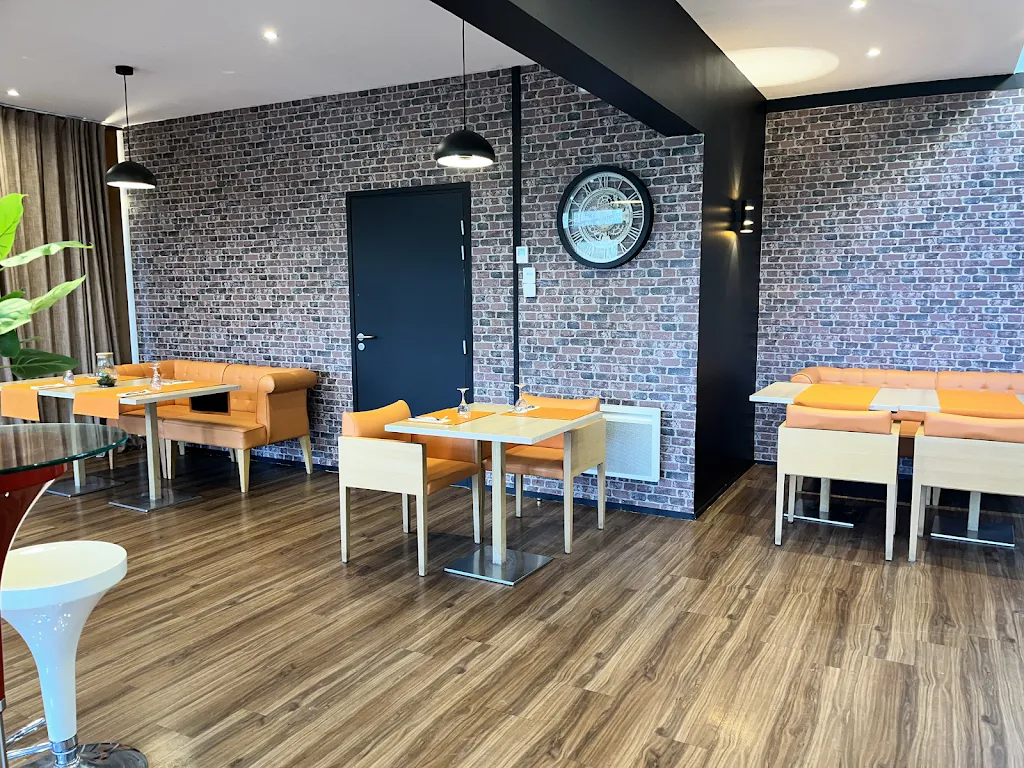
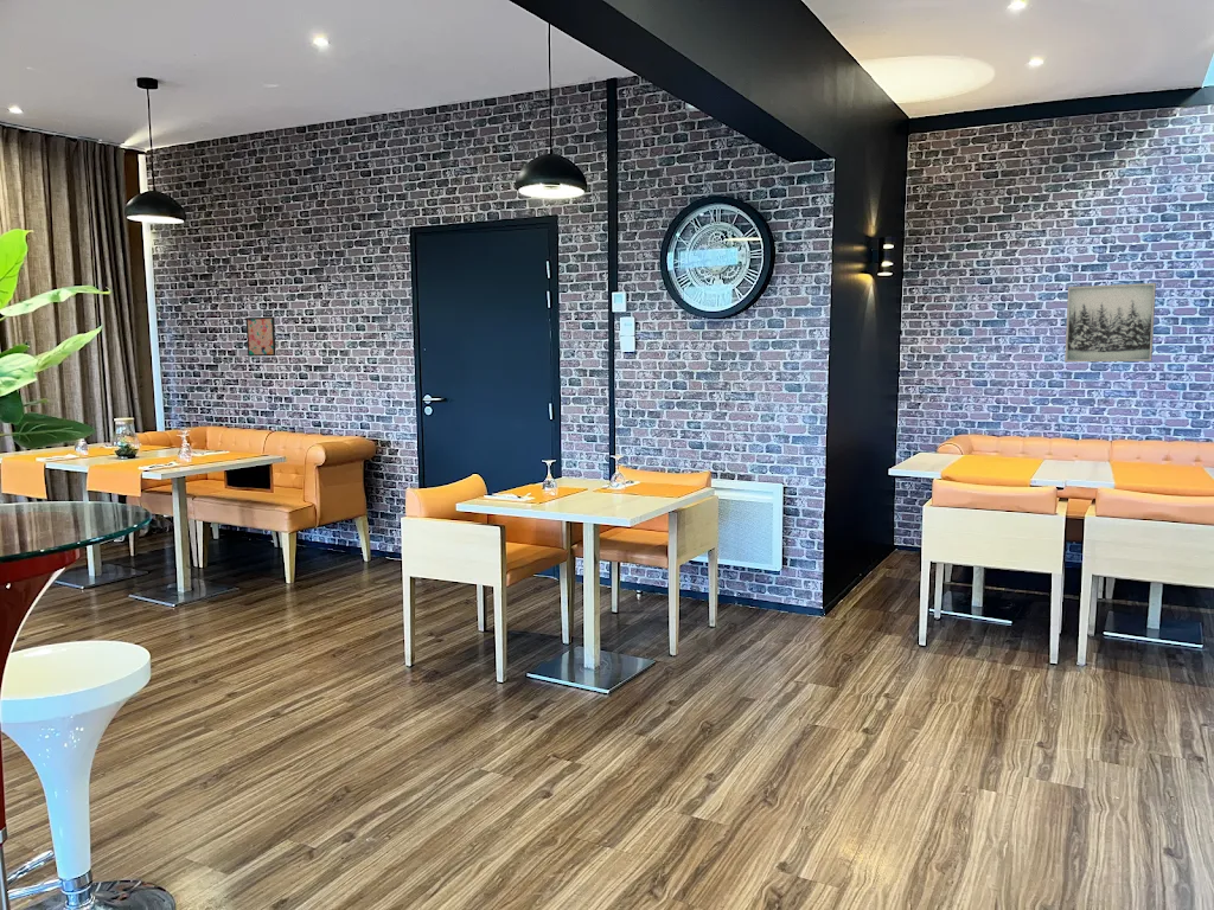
+ wall art (261, 337)
+ wall art (1108, 323)
